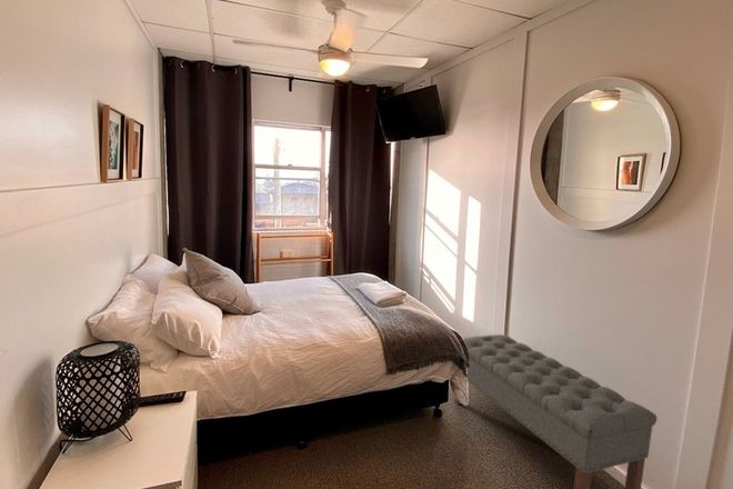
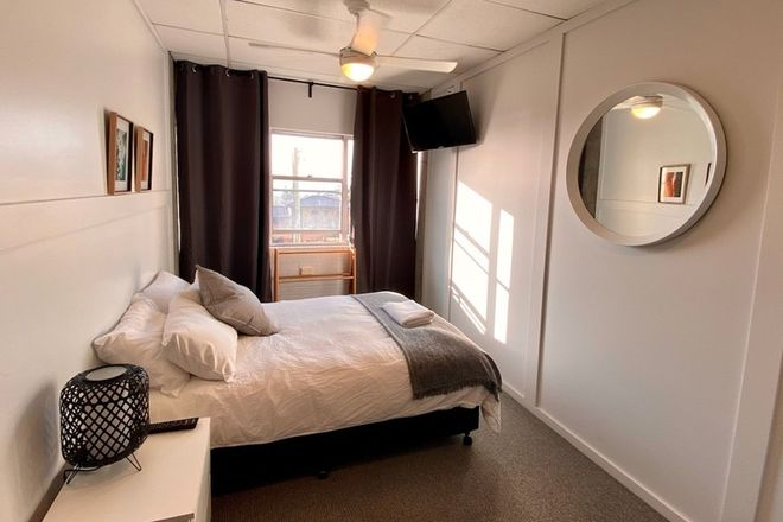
- bench (534, 405)
